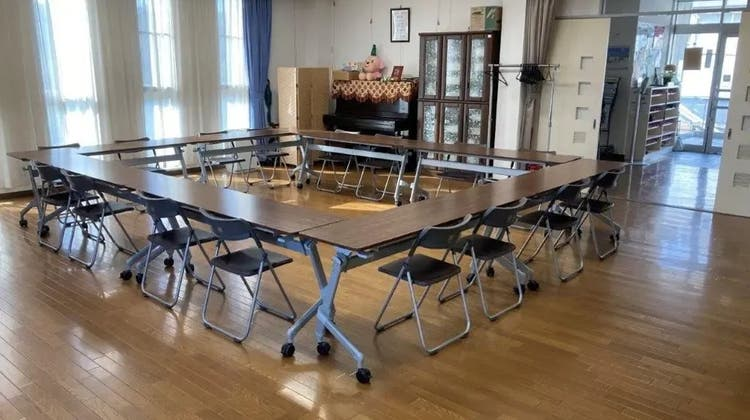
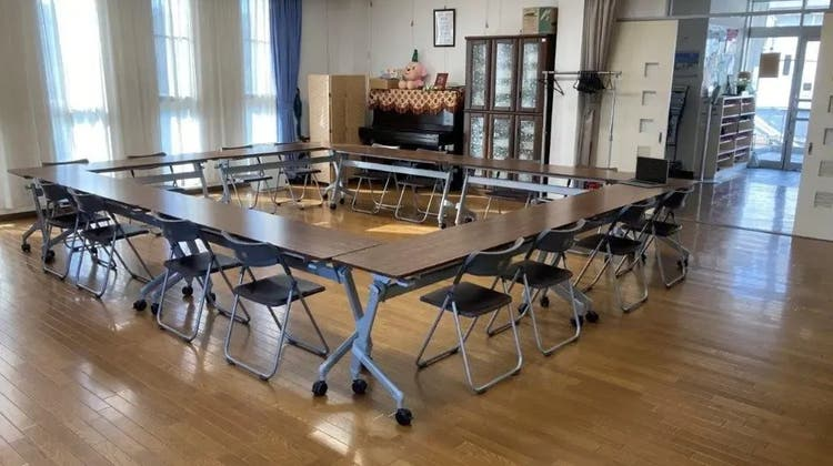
+ laptop (642, 171)
